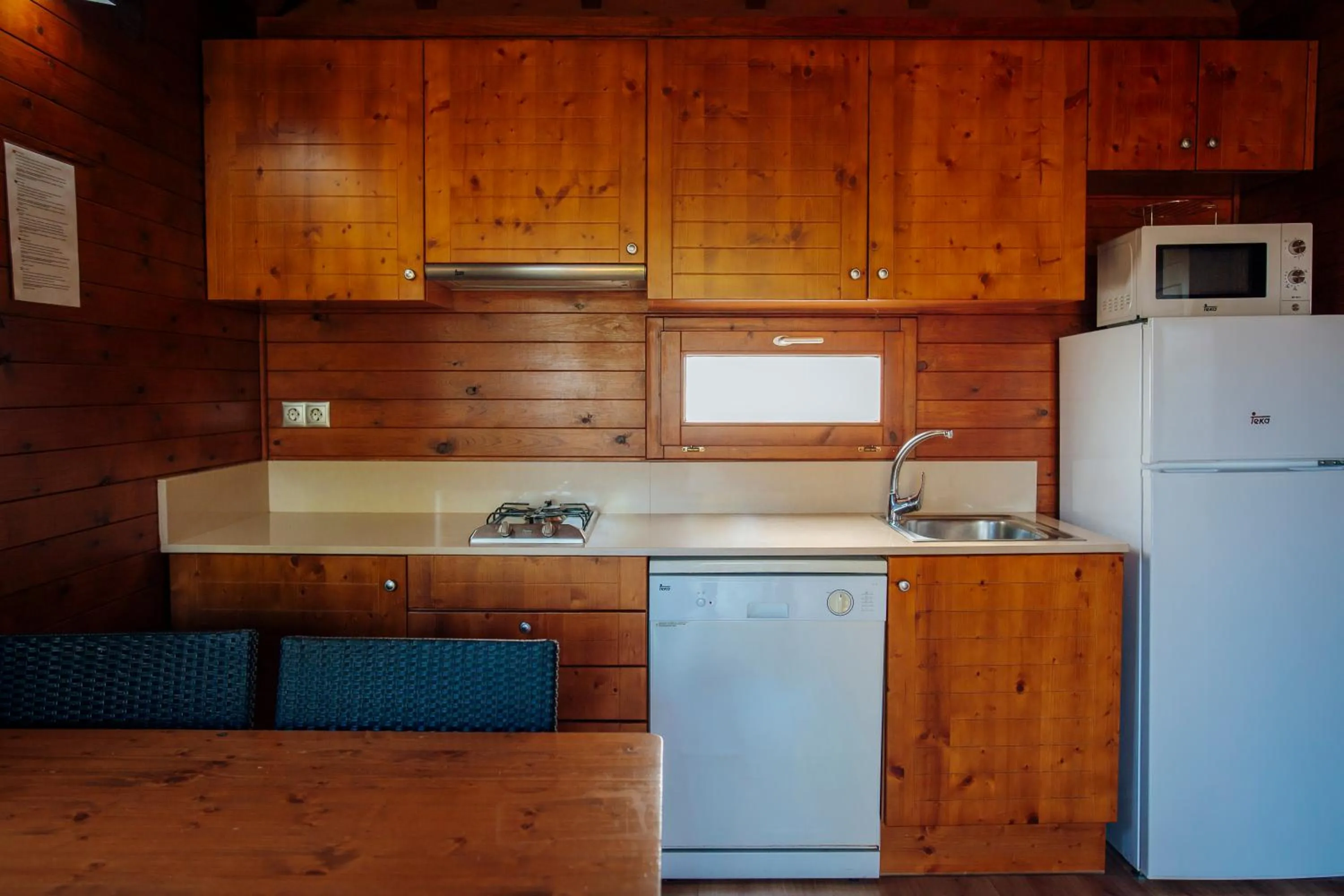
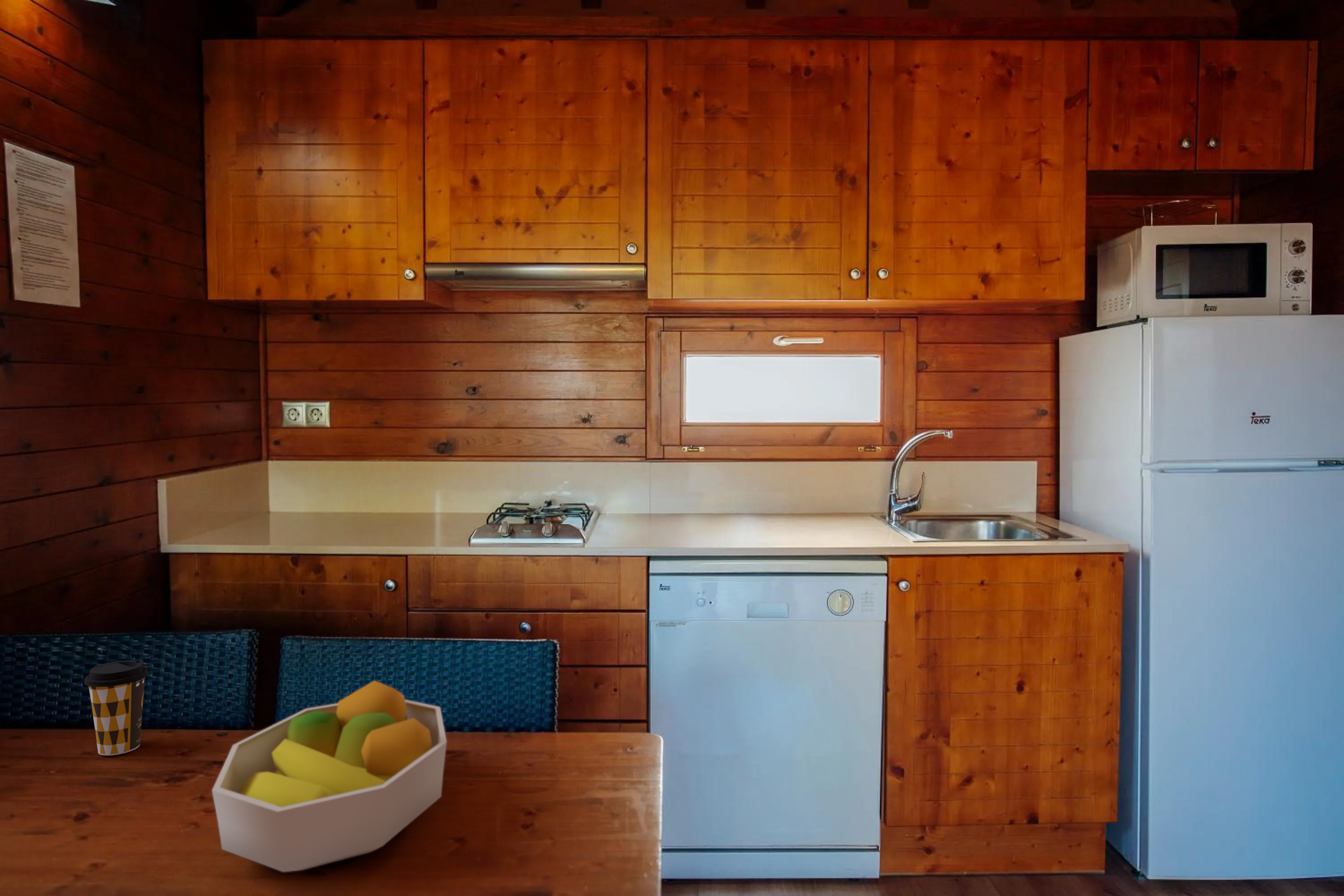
+ fruit bowl (340, 763)
+ coffee cup (117, 707)
